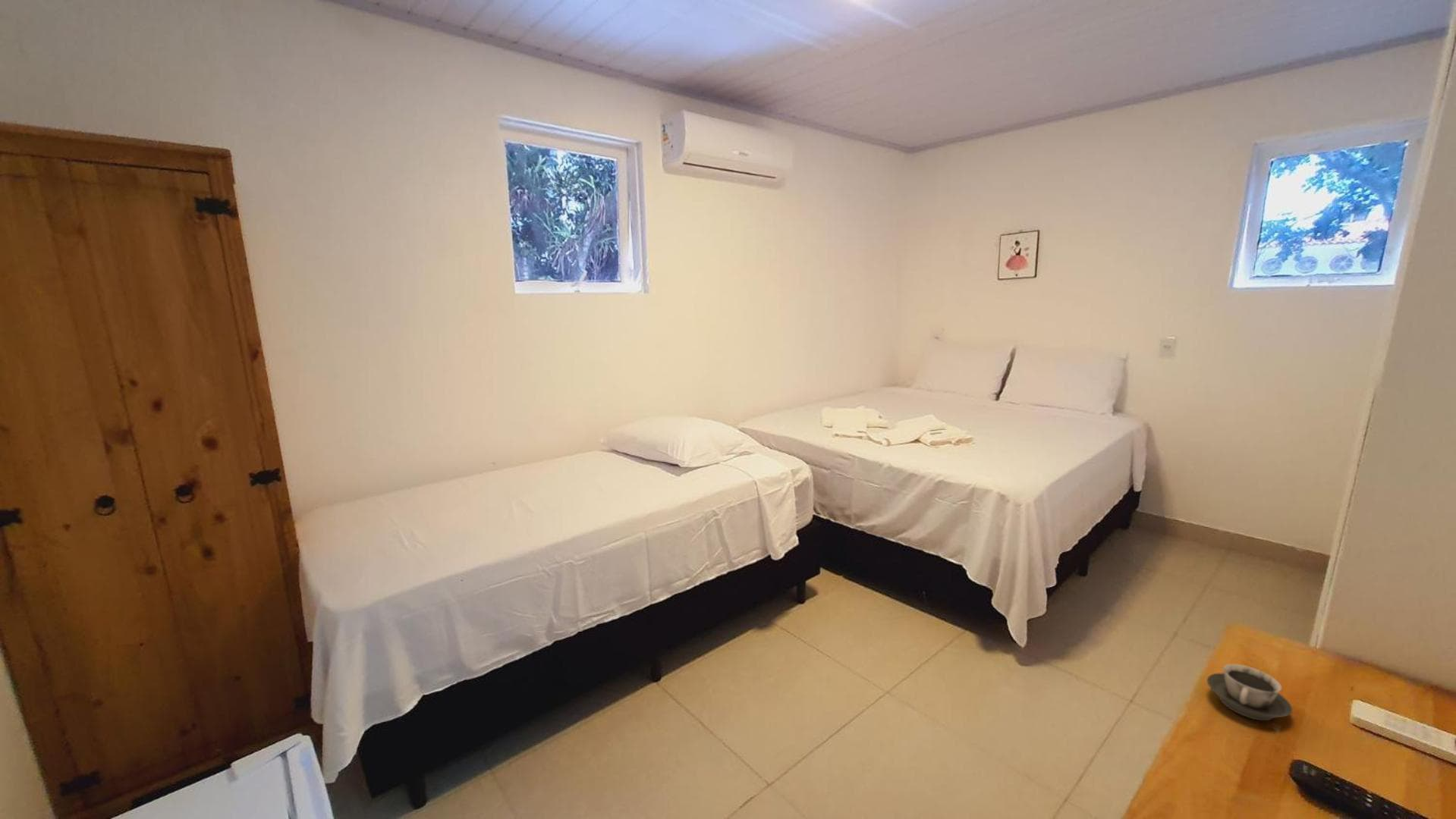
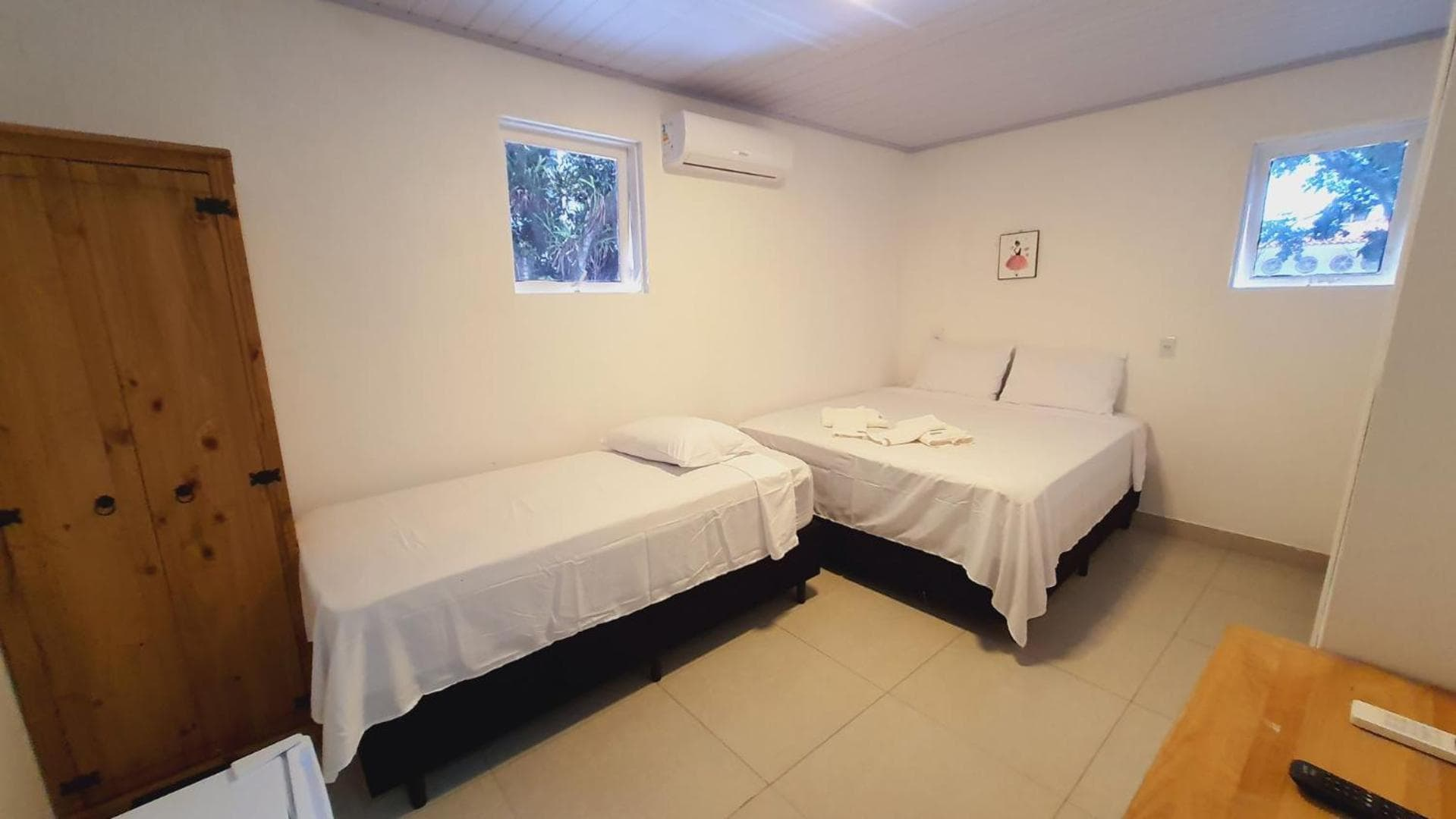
- cup (1248, 692)
